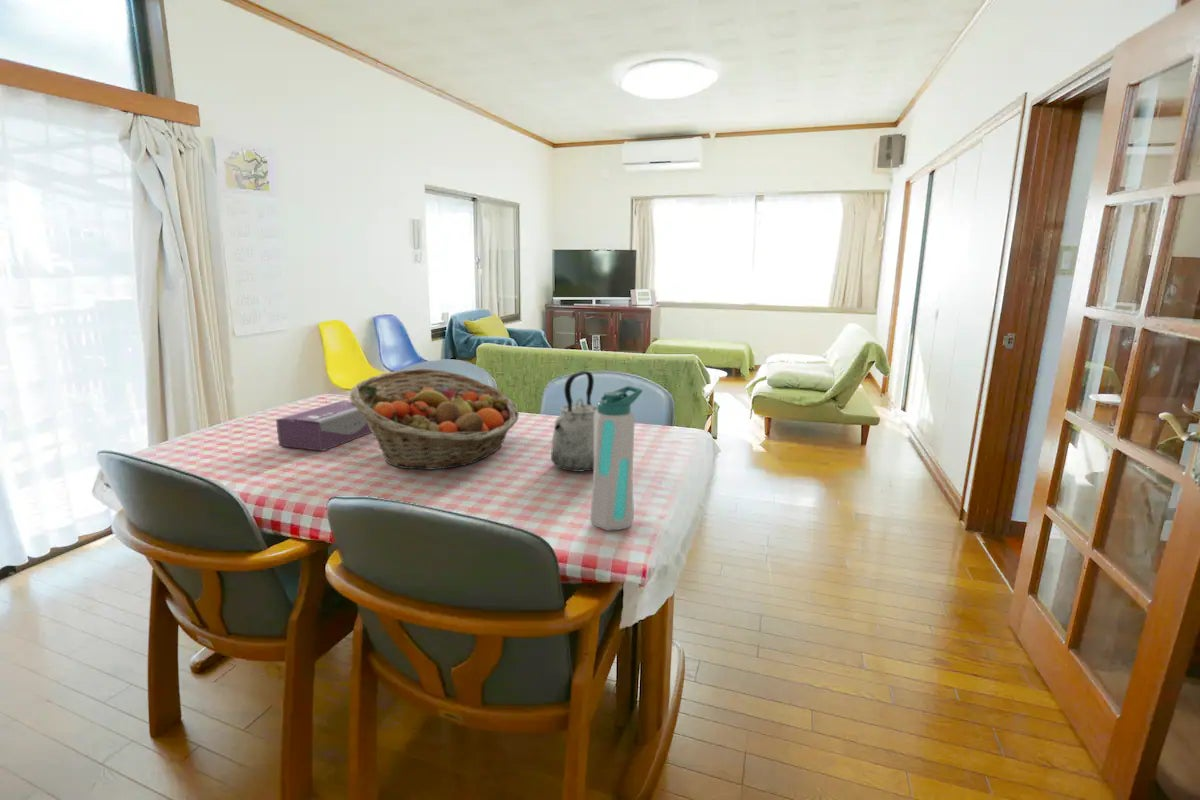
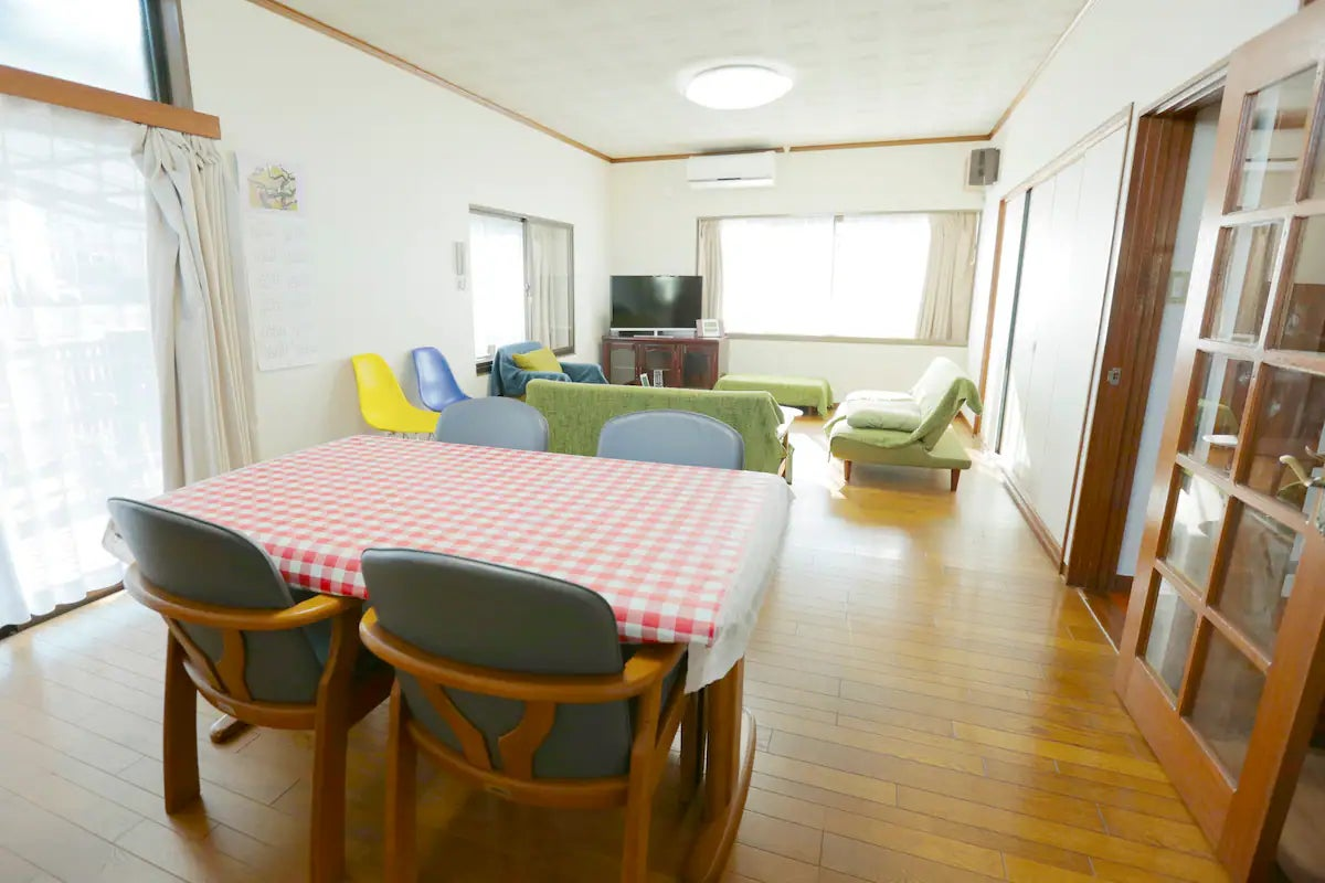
- water bottle (615, 457)
- tissue box (332, 423)
- kettle (574, 422)
- fruit basket (439, 414)
